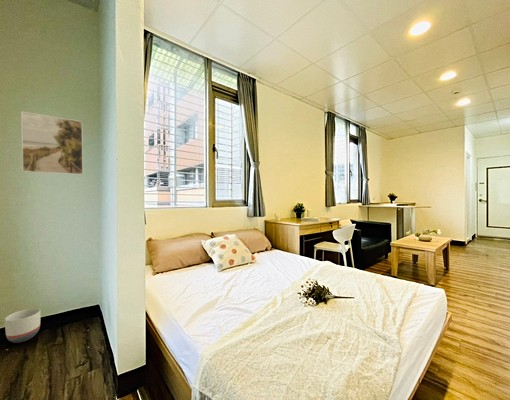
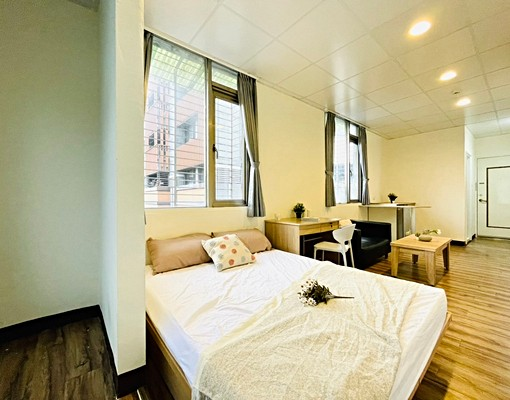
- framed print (54, 145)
- planter (23, 326)
